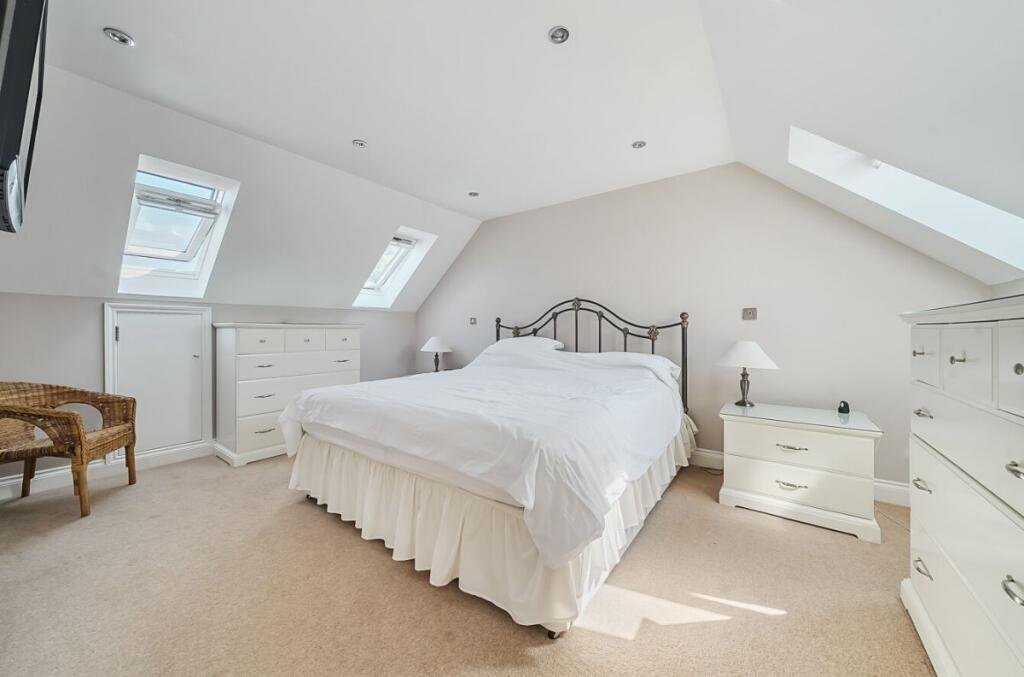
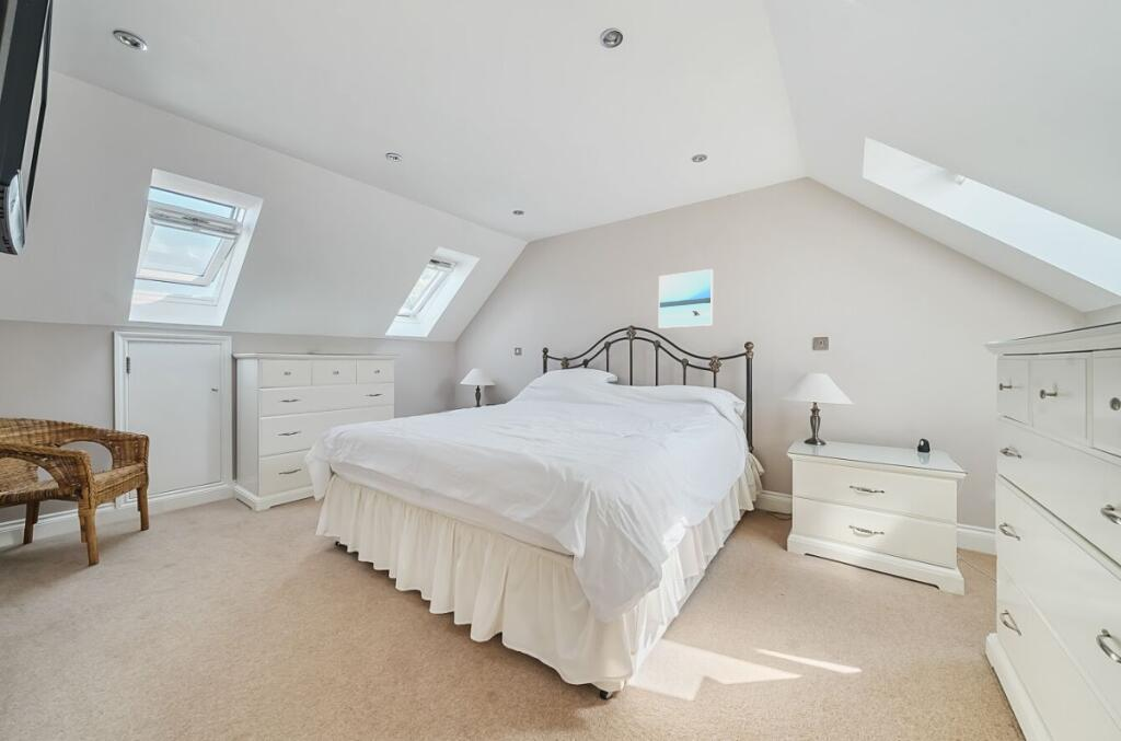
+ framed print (684, 299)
